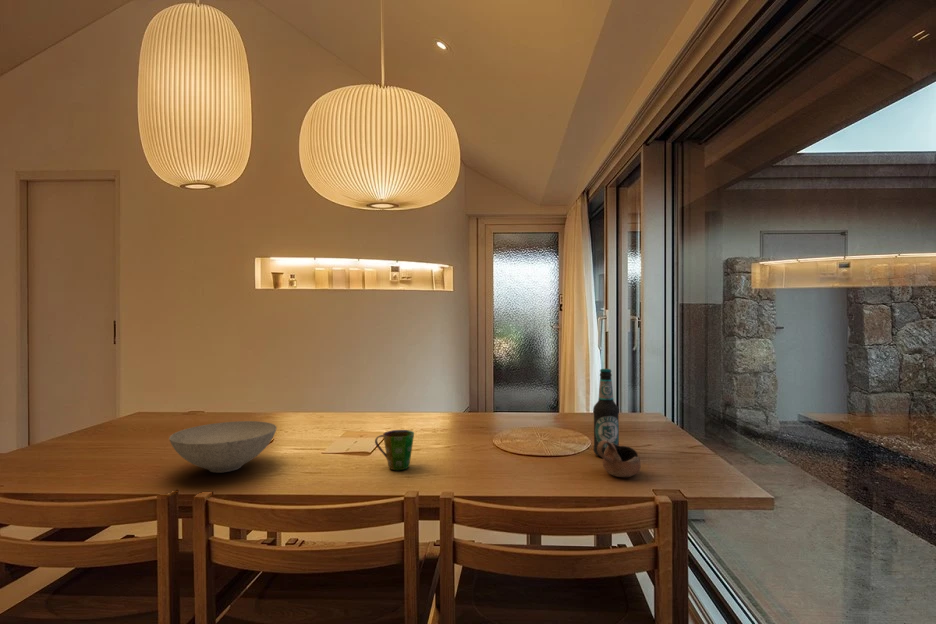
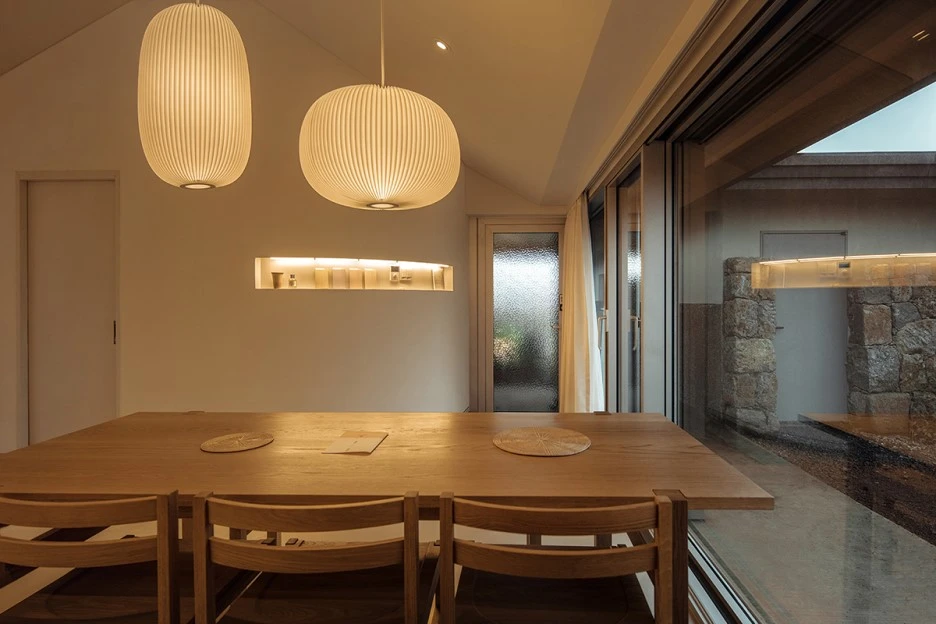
- bowl (225, 449)
- cup (616, 455)
- bottle (606, 412)
- cup (394, 450)
